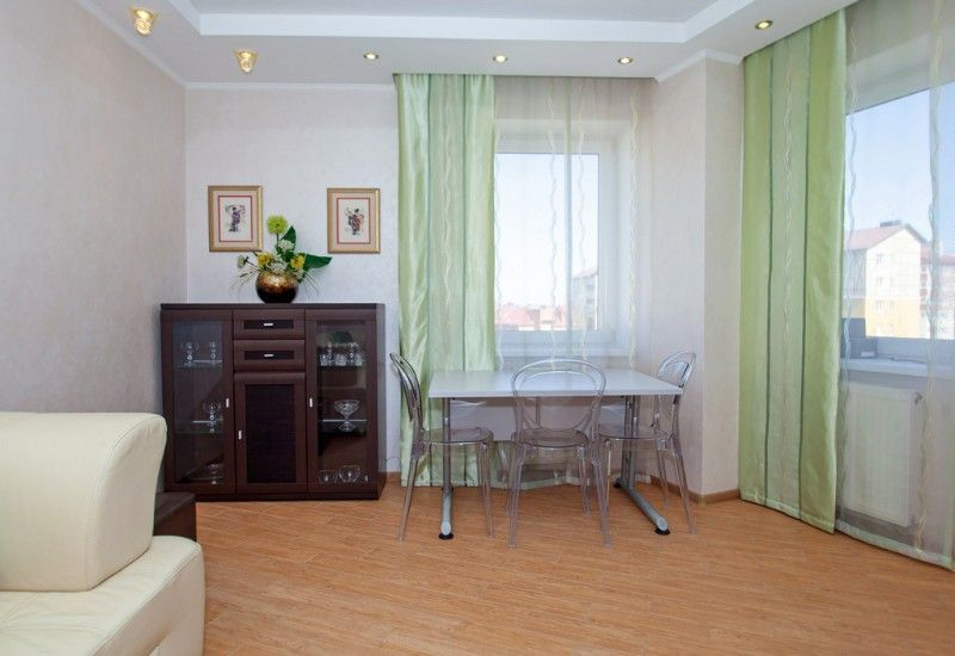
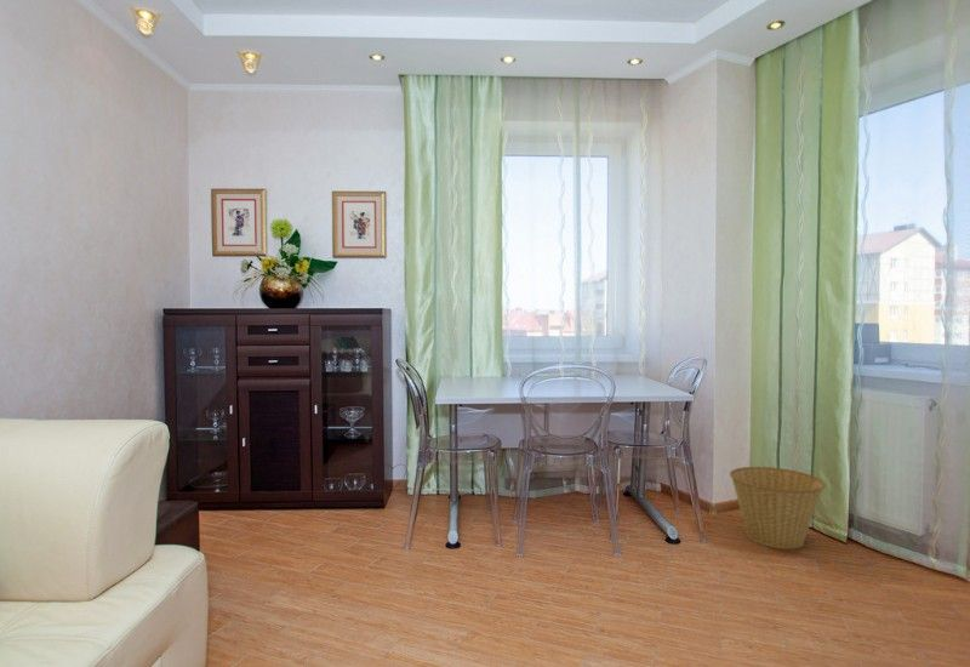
+ basket (775, 507)
